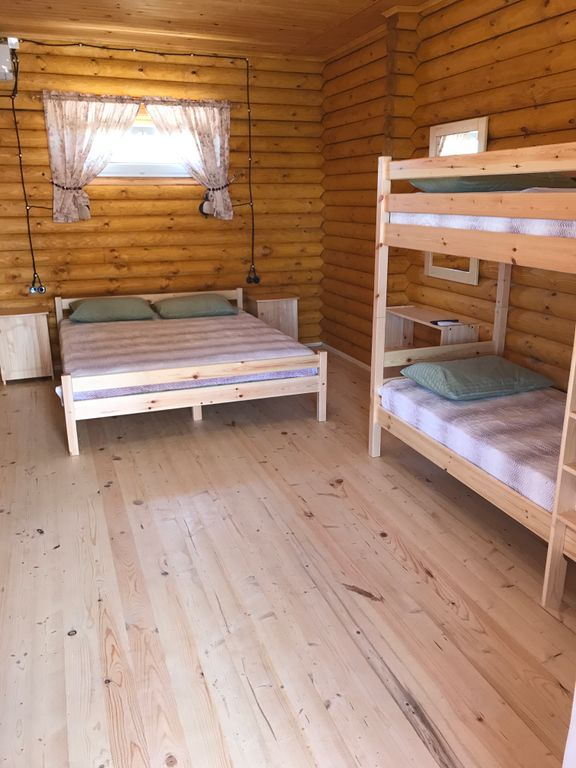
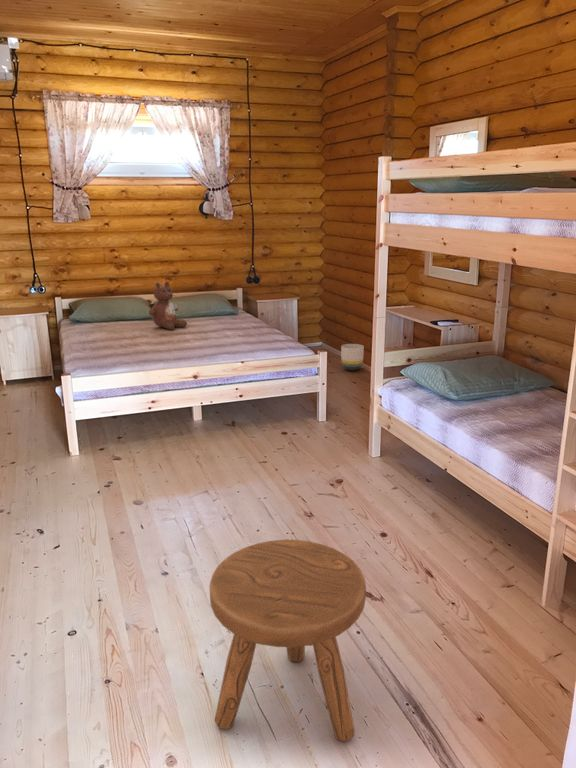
+ stool (288, 641)
+ stuffed bear (168, 305)
+ planter (352, 358)
